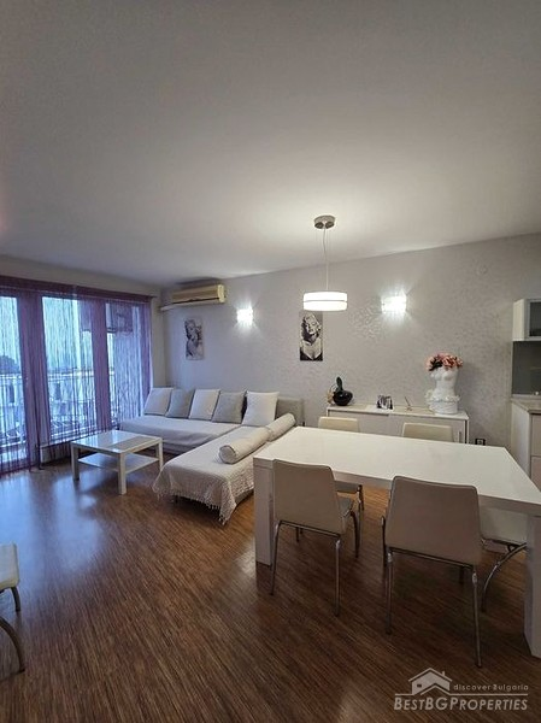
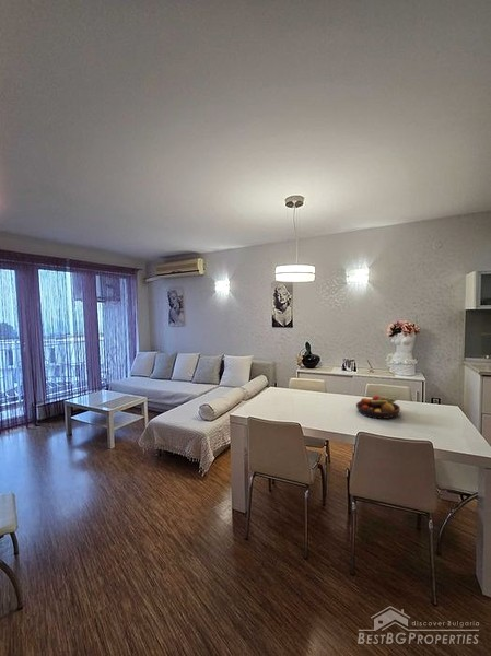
+ fruit bowl (377, 403)
